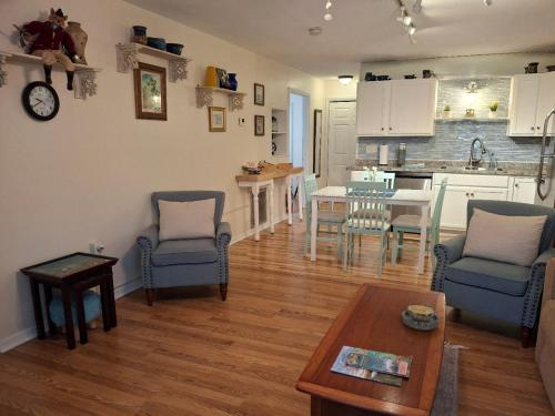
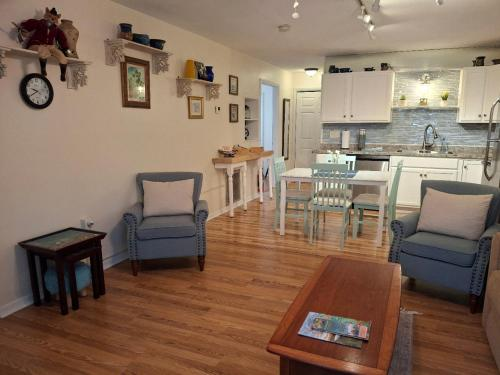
- bowl (420, 316)
